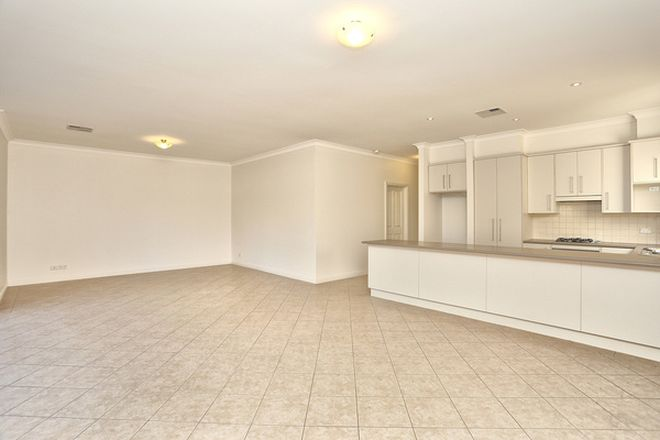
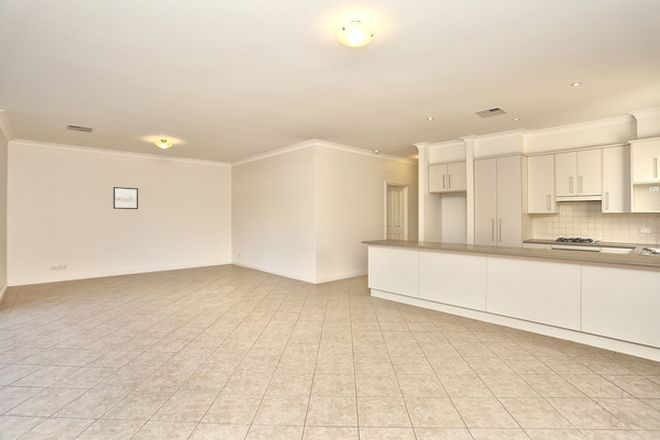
+ wall art (125, 198)
